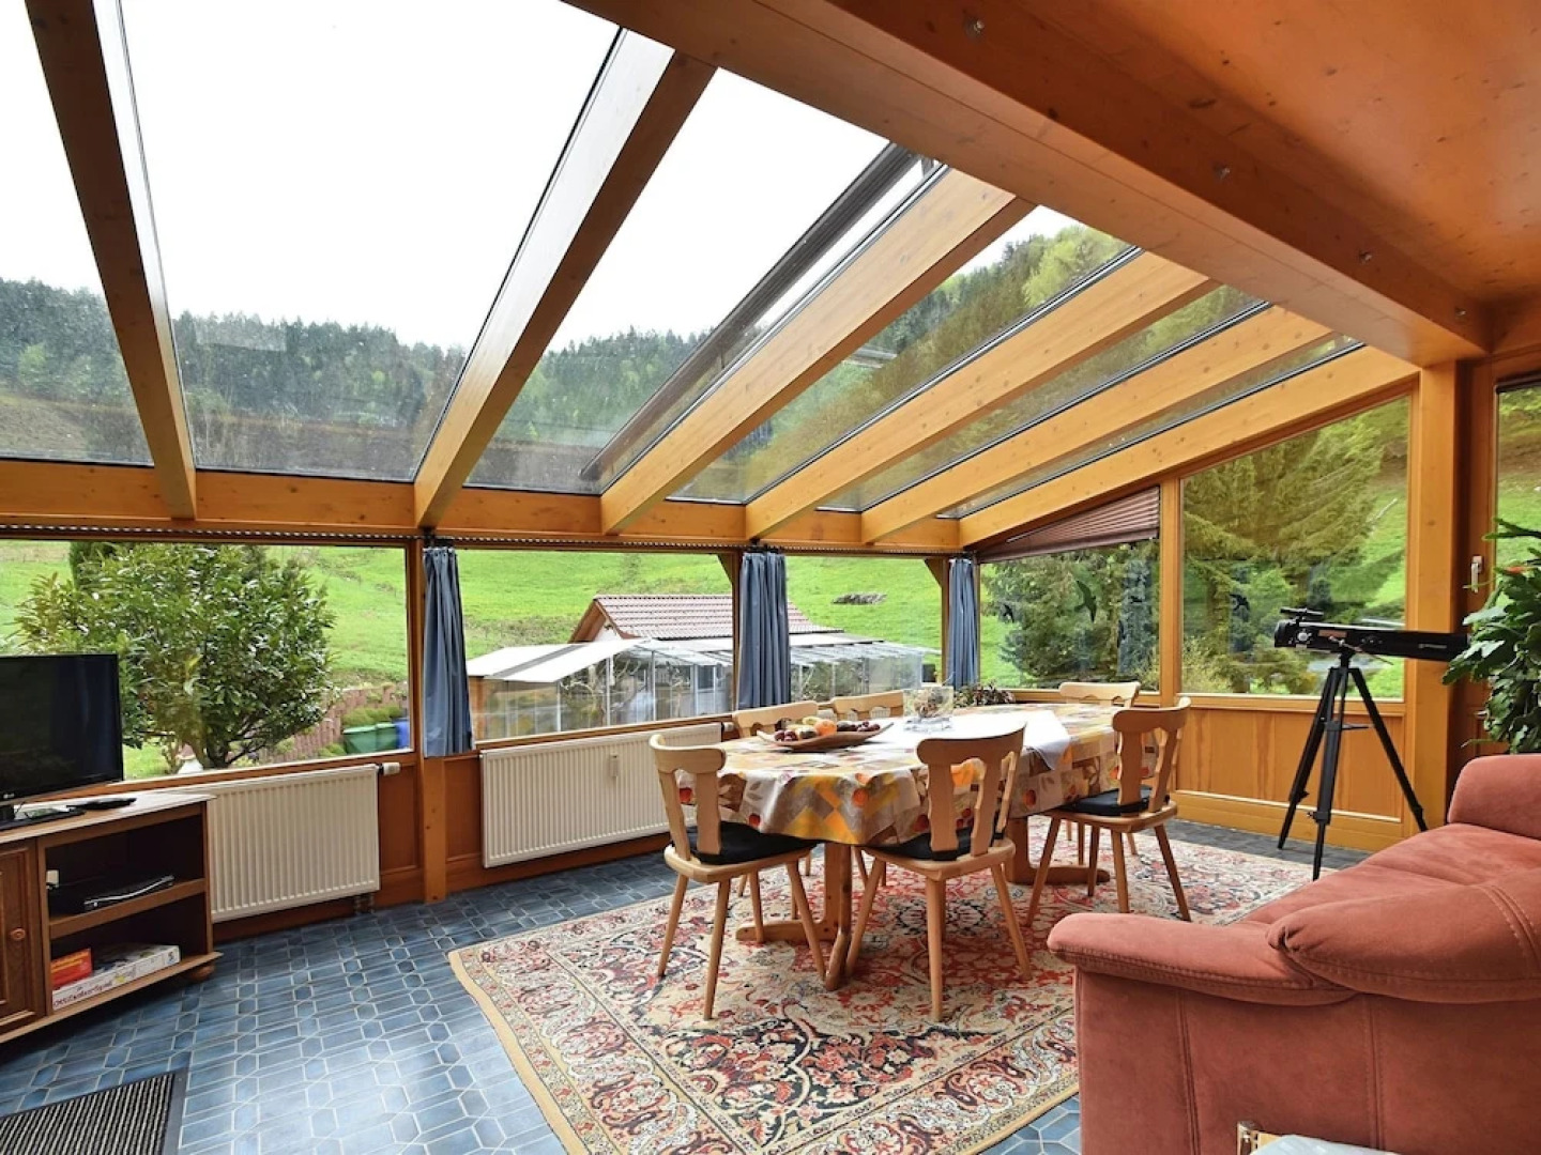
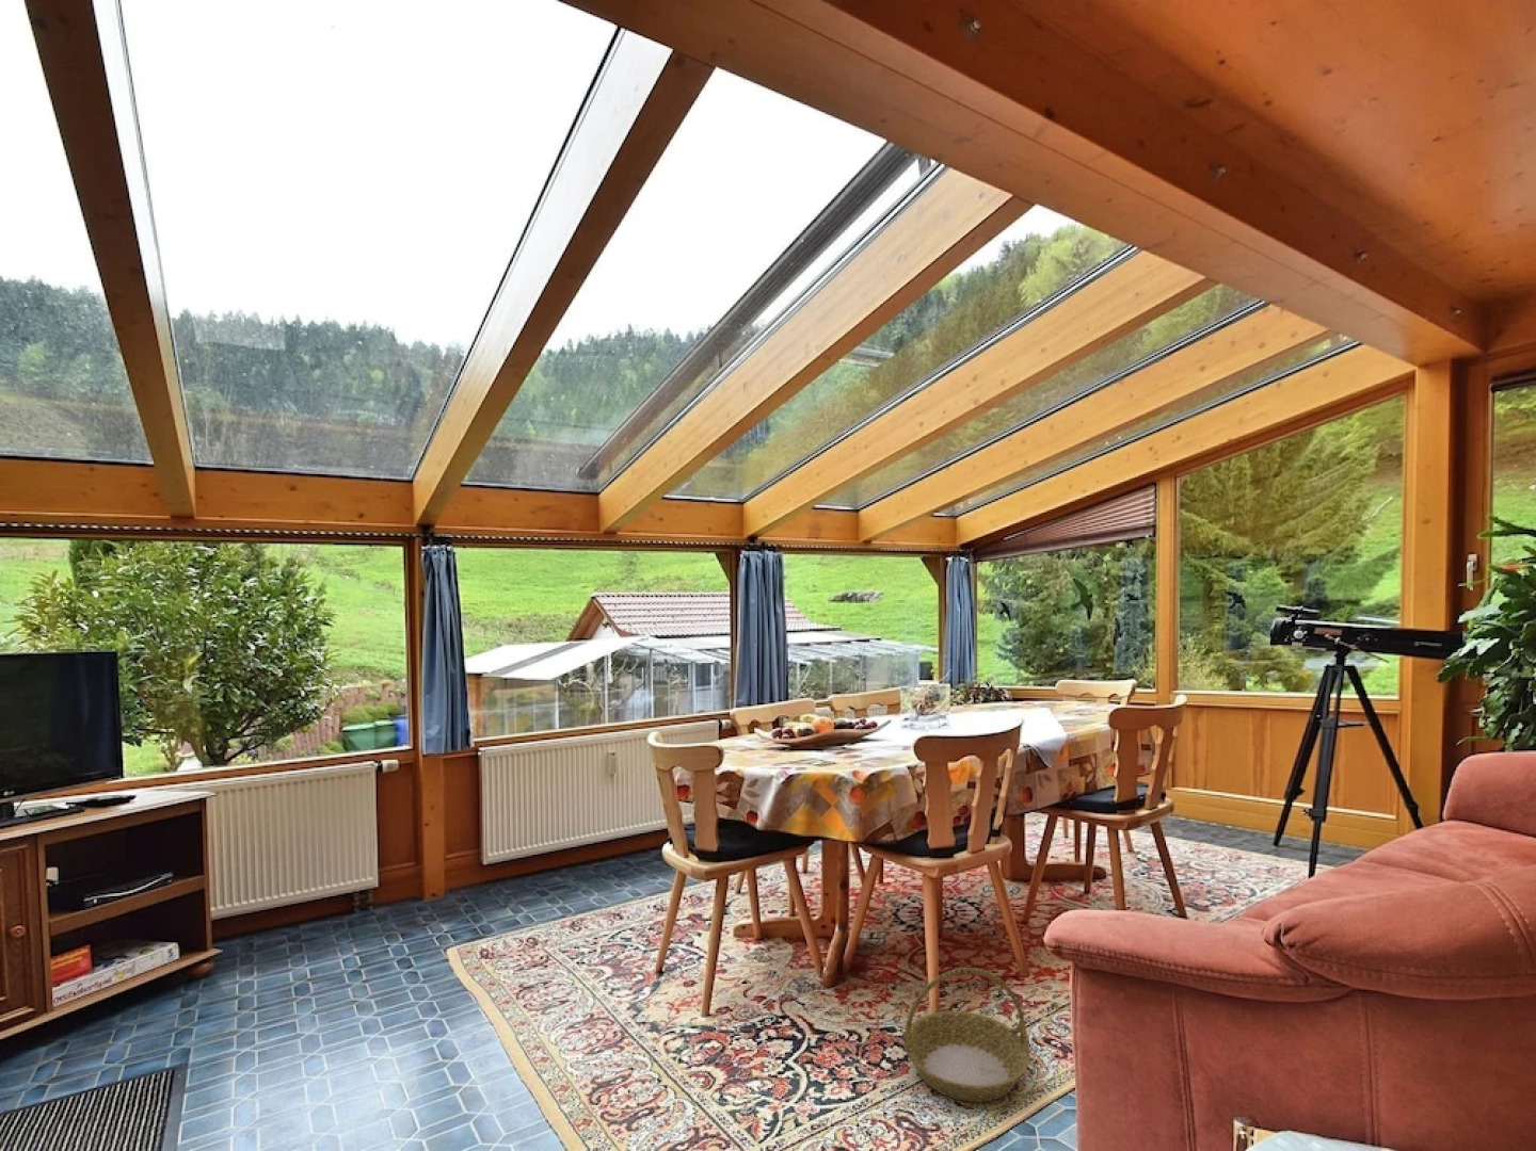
+ basket (965, 1019)
